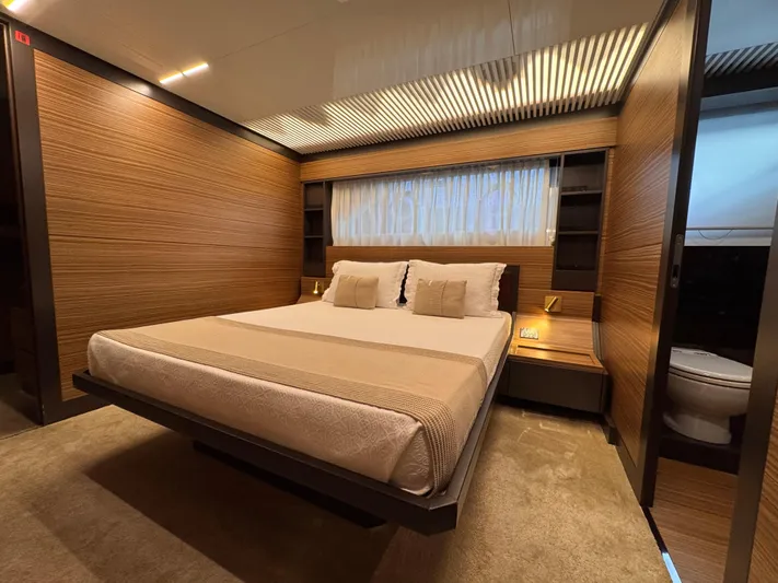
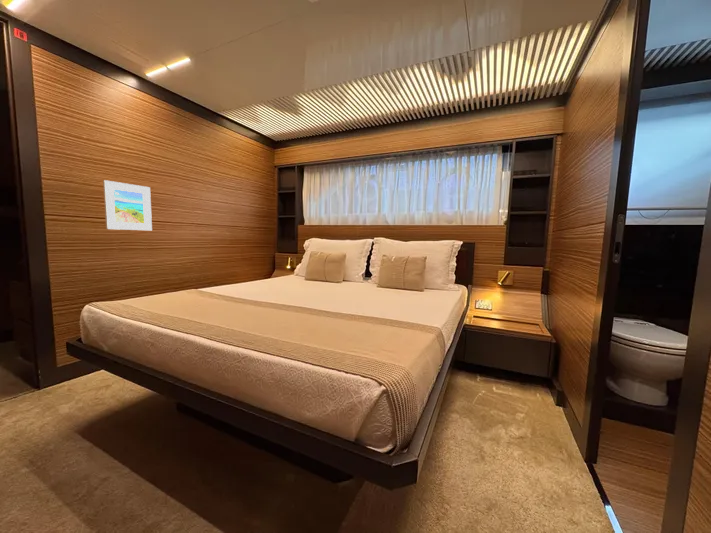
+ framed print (129, 207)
